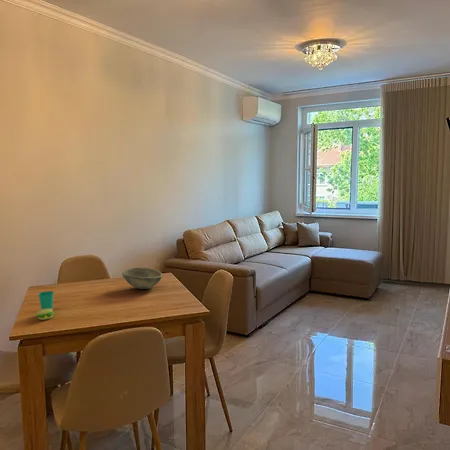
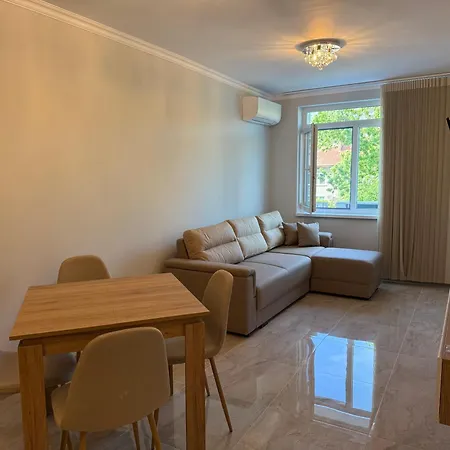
- bowl (143, 279)
- cup (45, 305)
